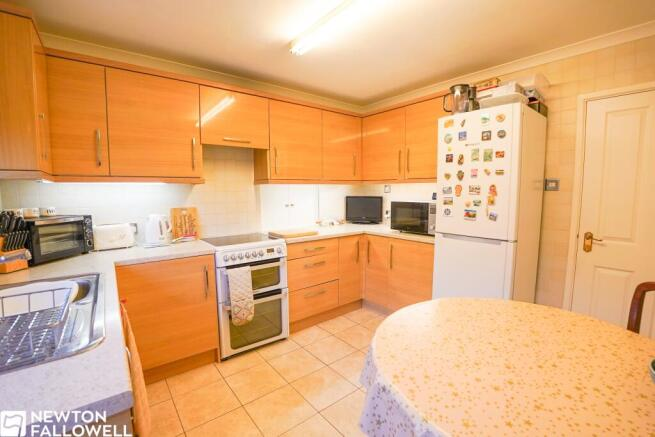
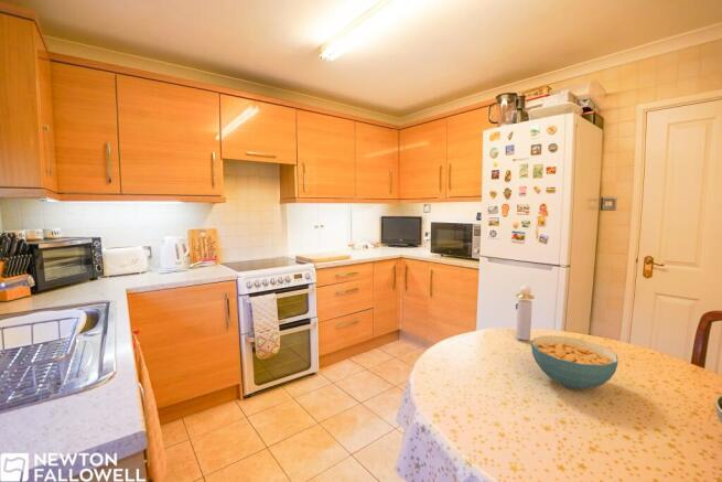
+ perfume bottle (524, 312)
+ cereal bowl (571, 366)
